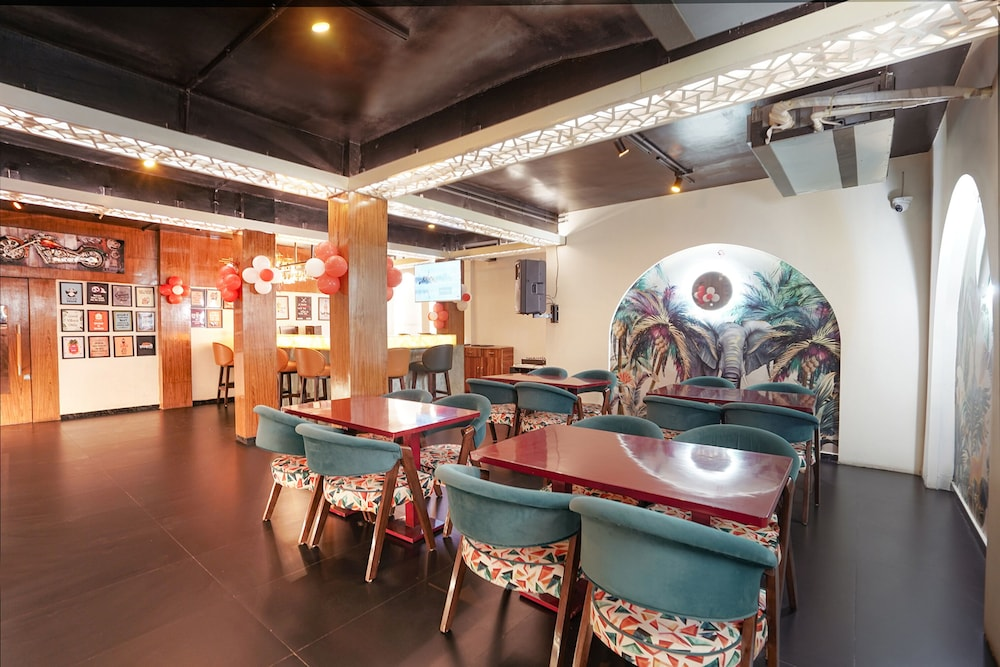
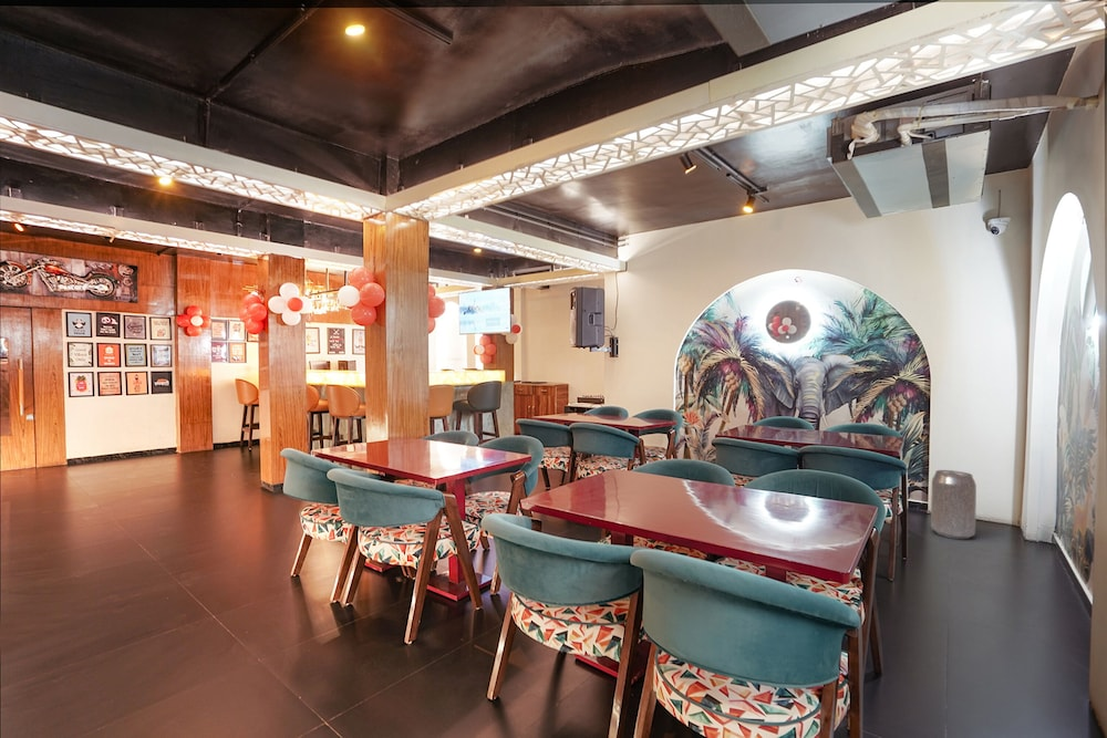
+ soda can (953, 503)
